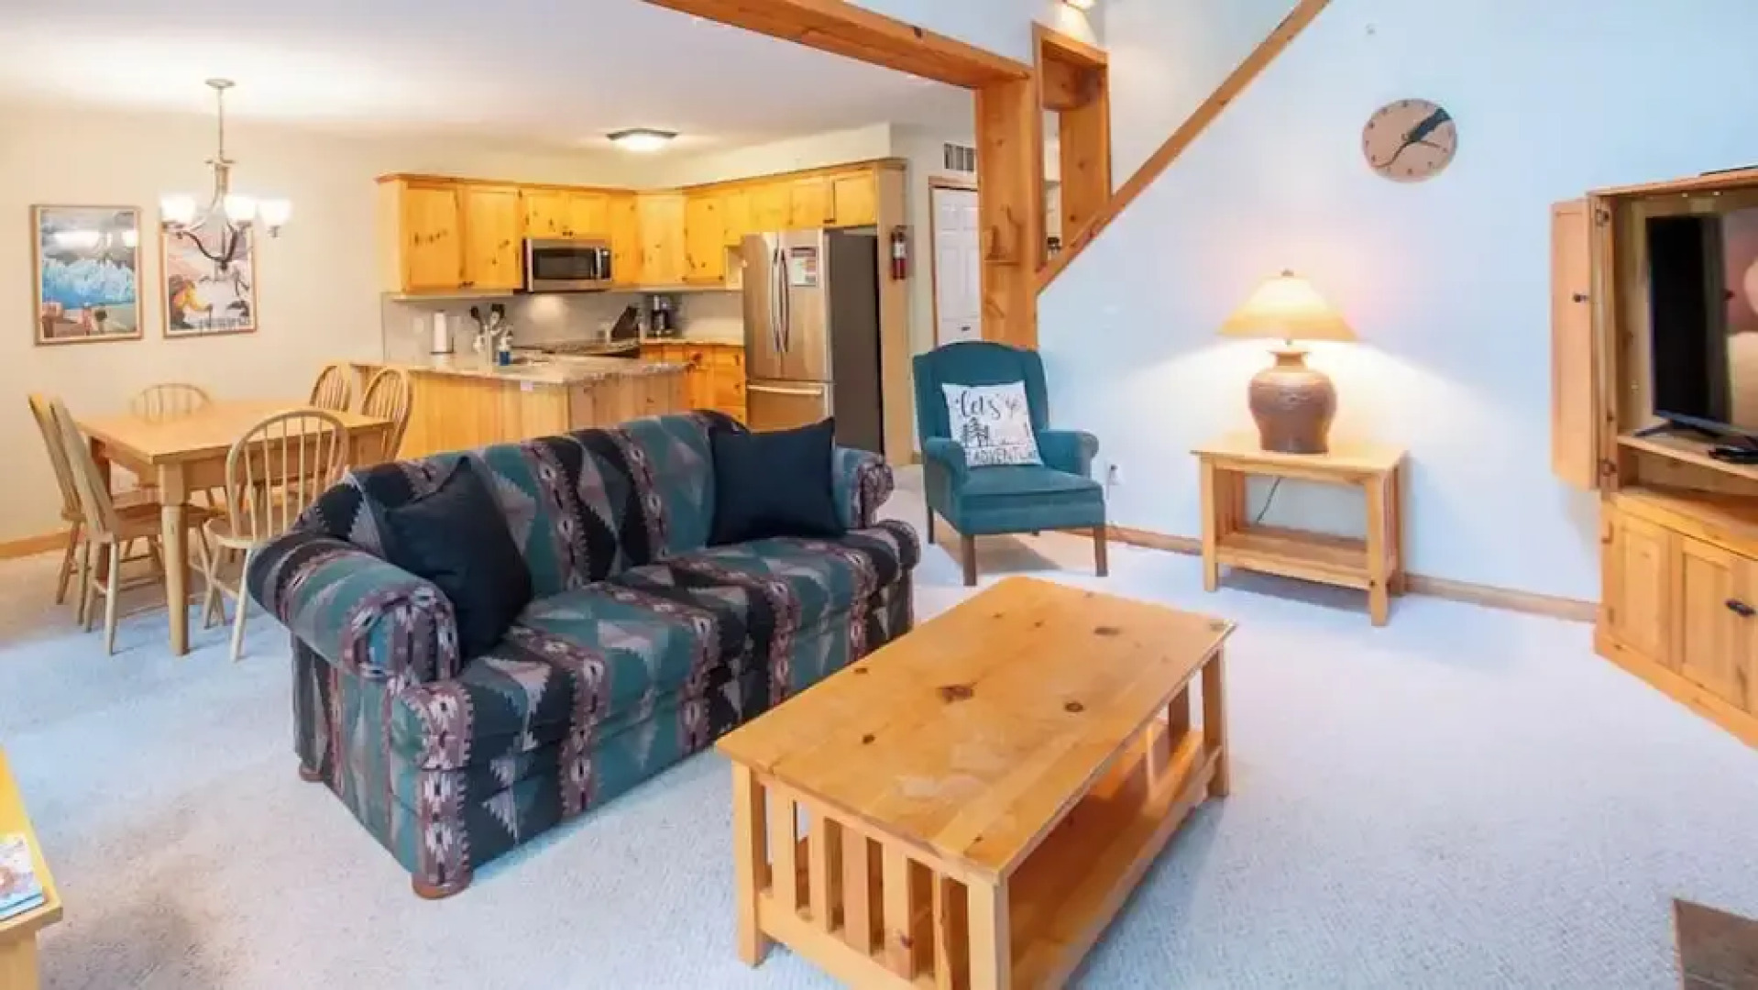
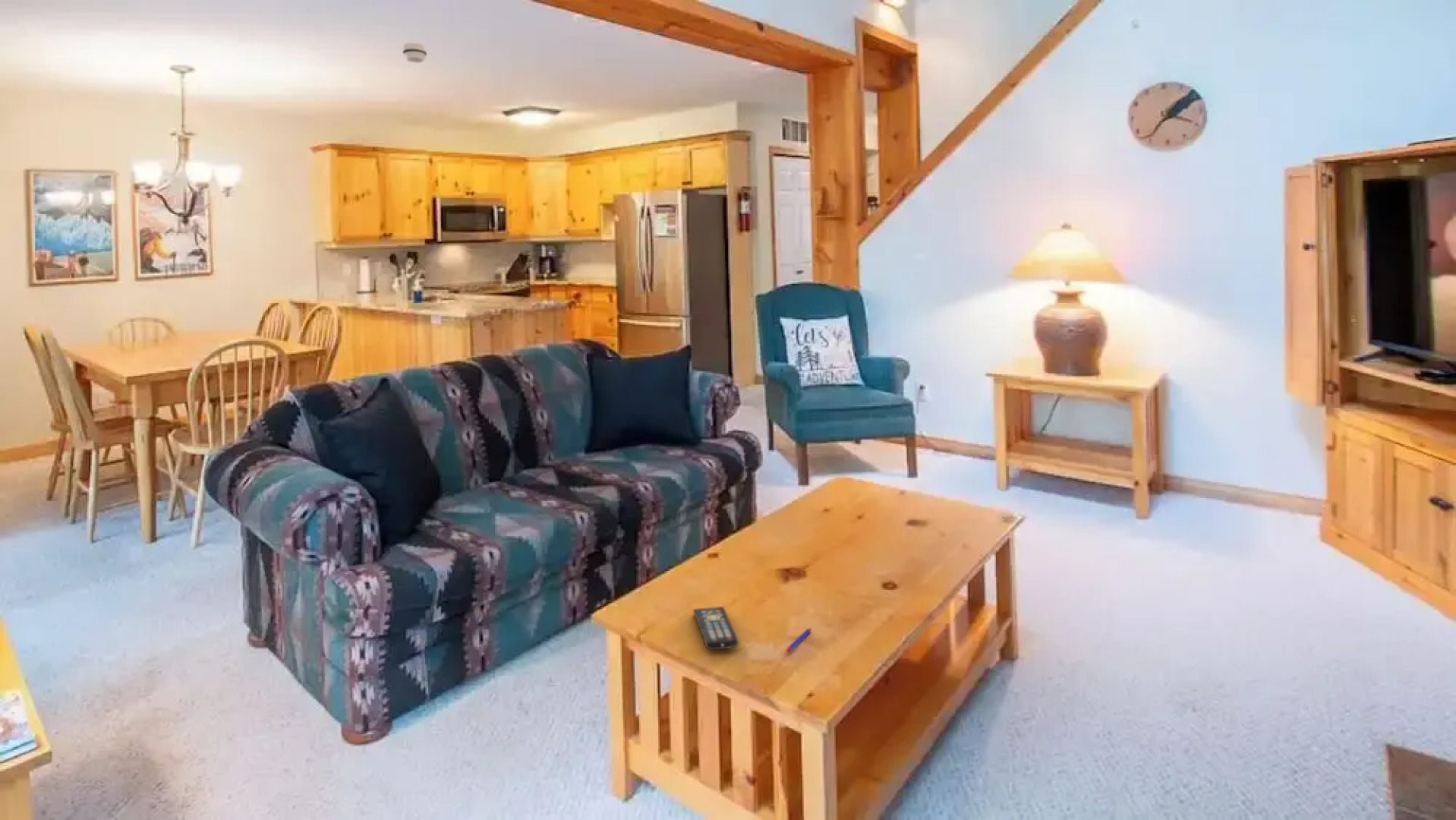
+ remote control (714, 626)
+ pen (798, 640)
+ smoke detector (414, 52)
